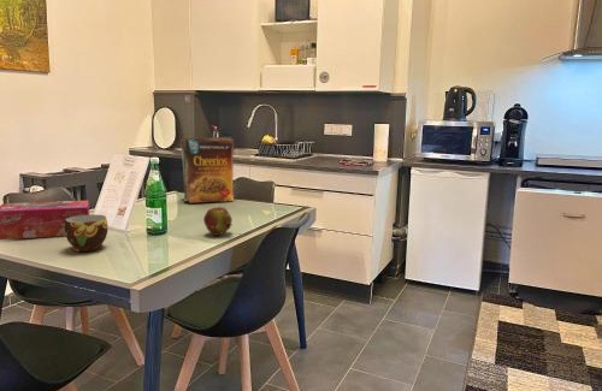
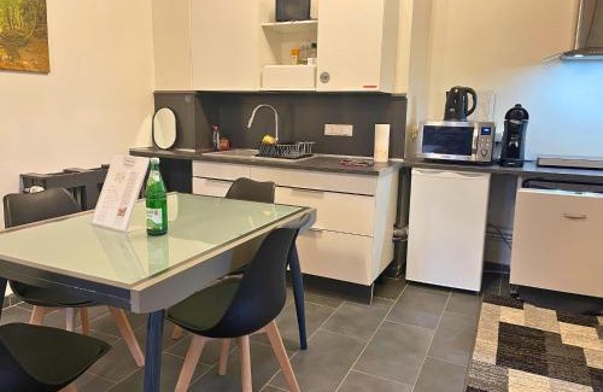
- cup (84, 232)
- cereal box (207, 168)
- fruit (219, 221)
- tissue box (45, 218)
